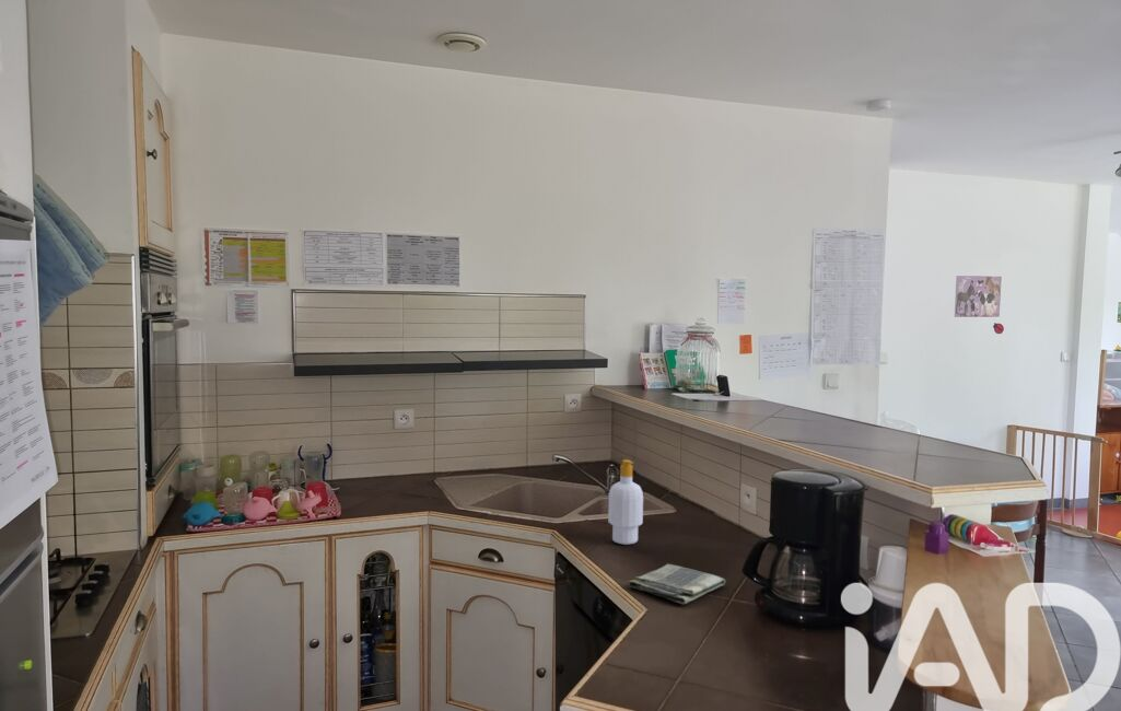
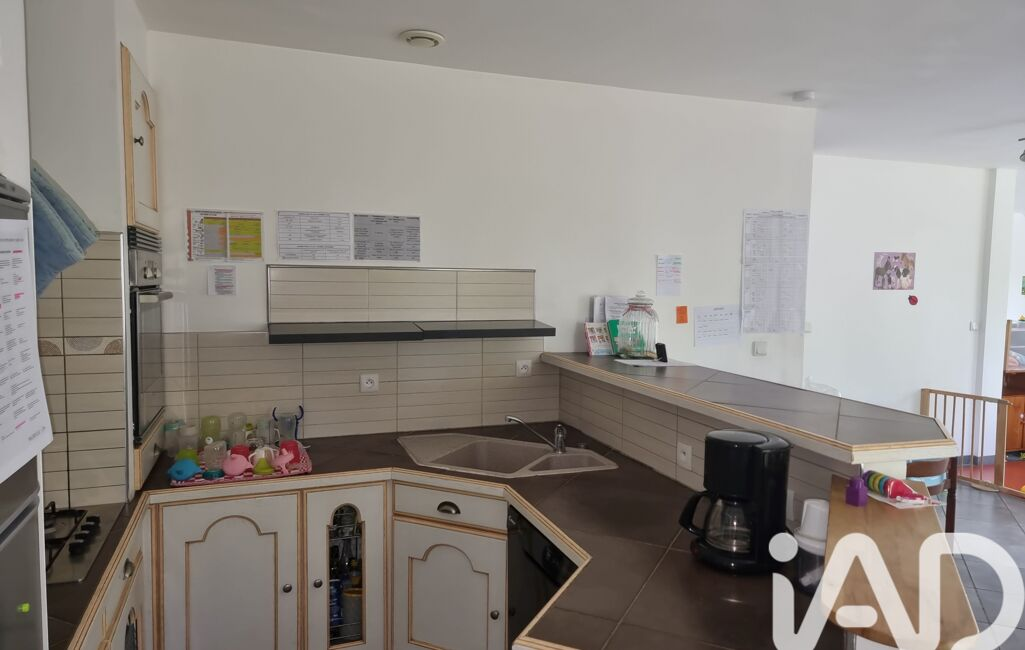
- dish towel (676, 580)
- soap bottle (626, 501)
